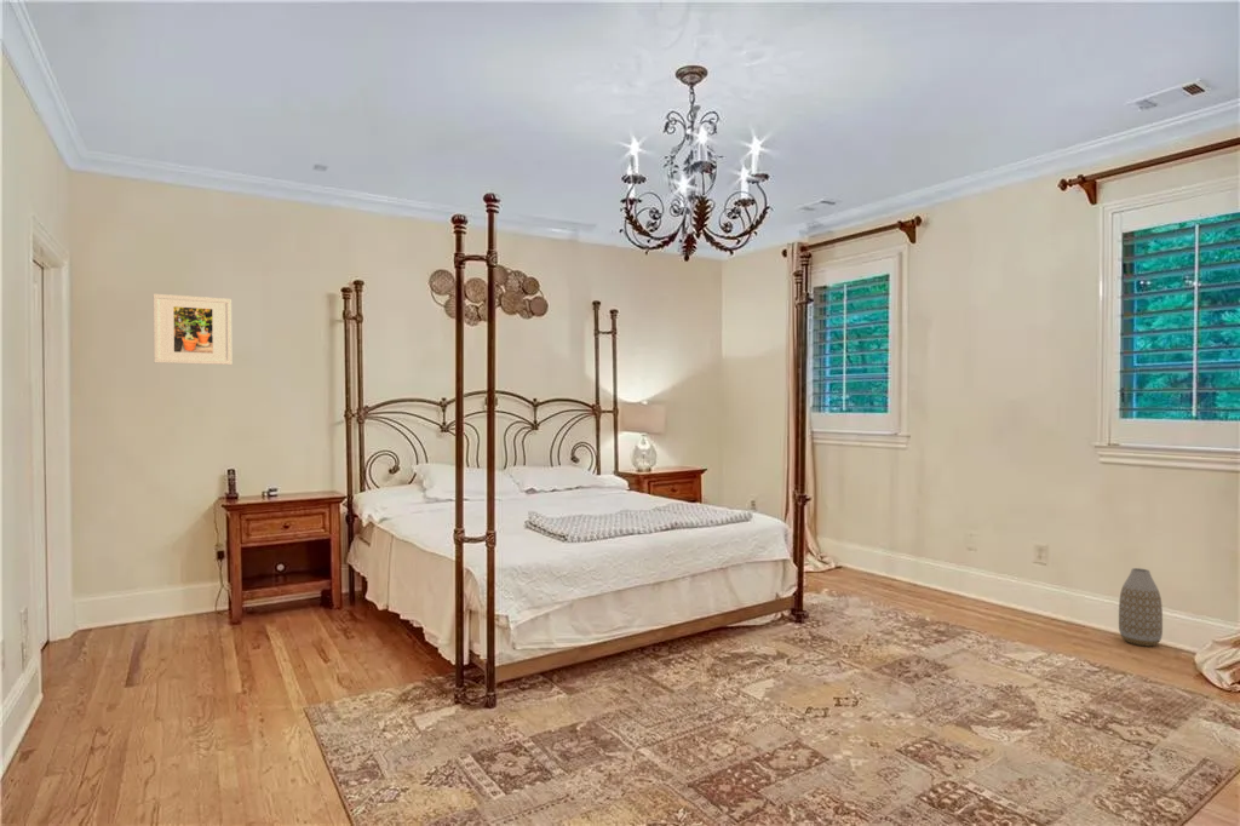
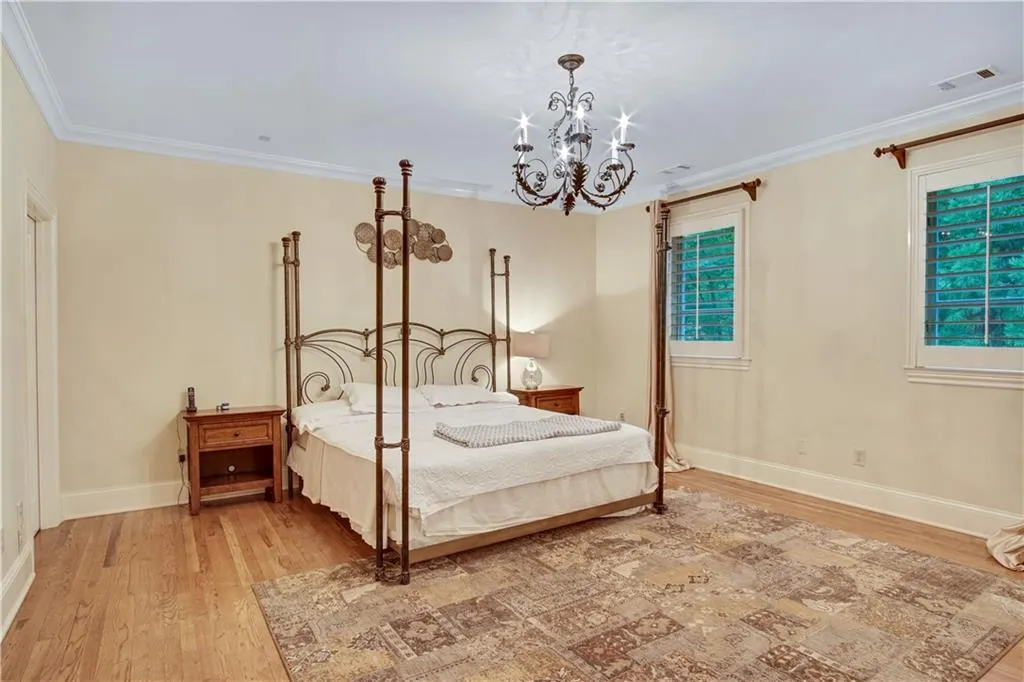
- vase (1139, 606)
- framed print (193, 329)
